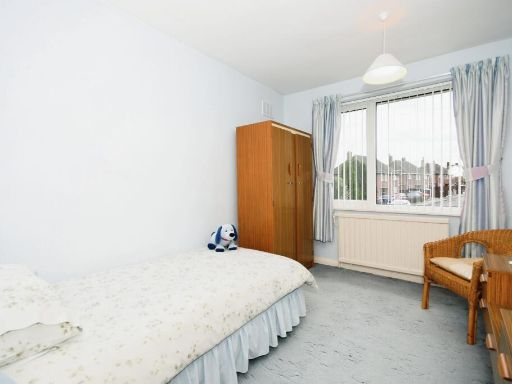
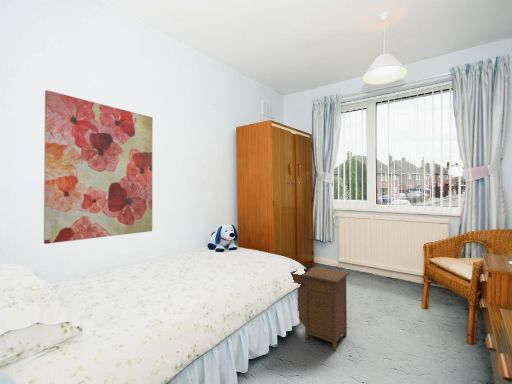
+ nightstand (318, 303)
+ wall art (106, 171)
